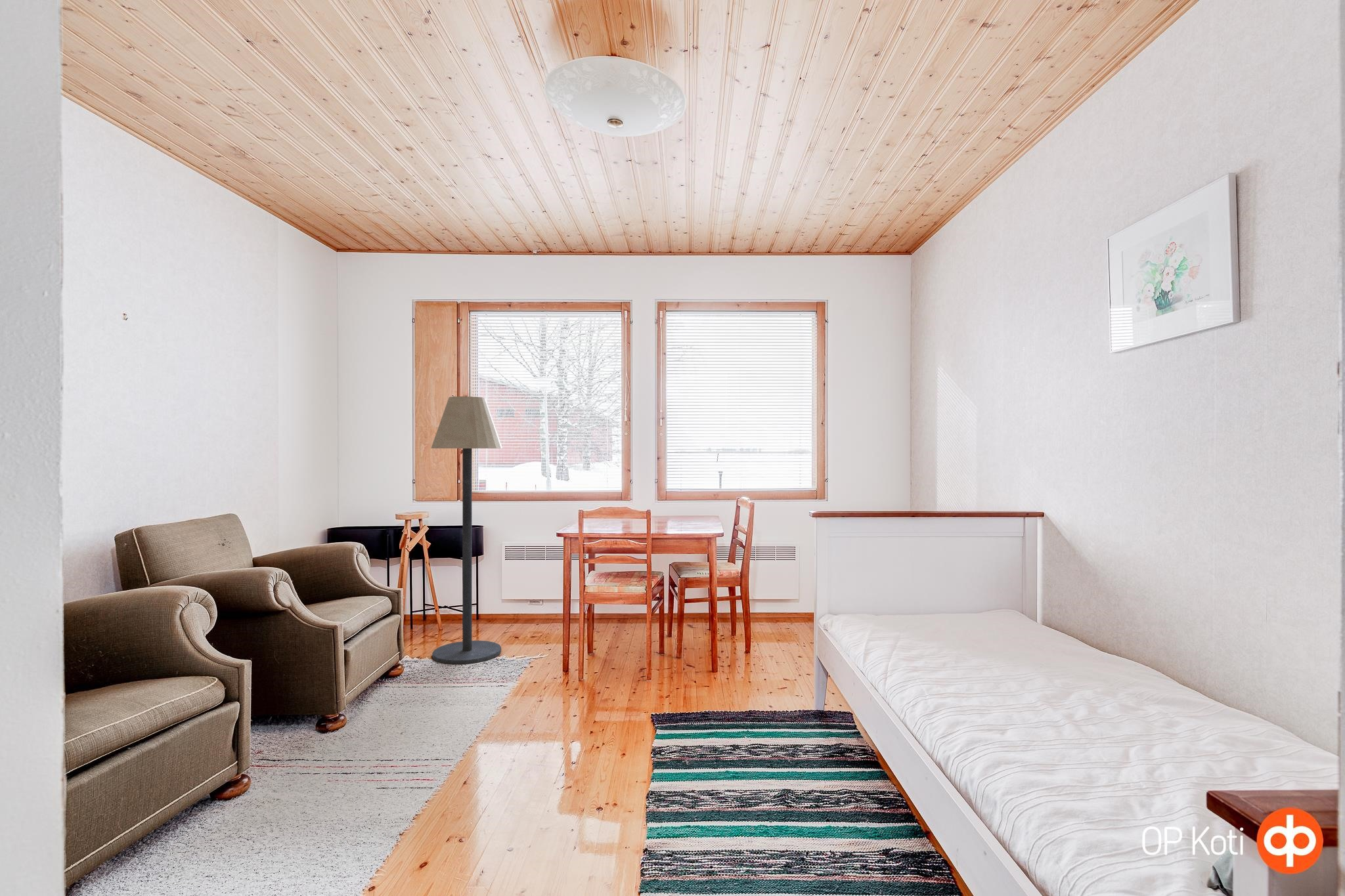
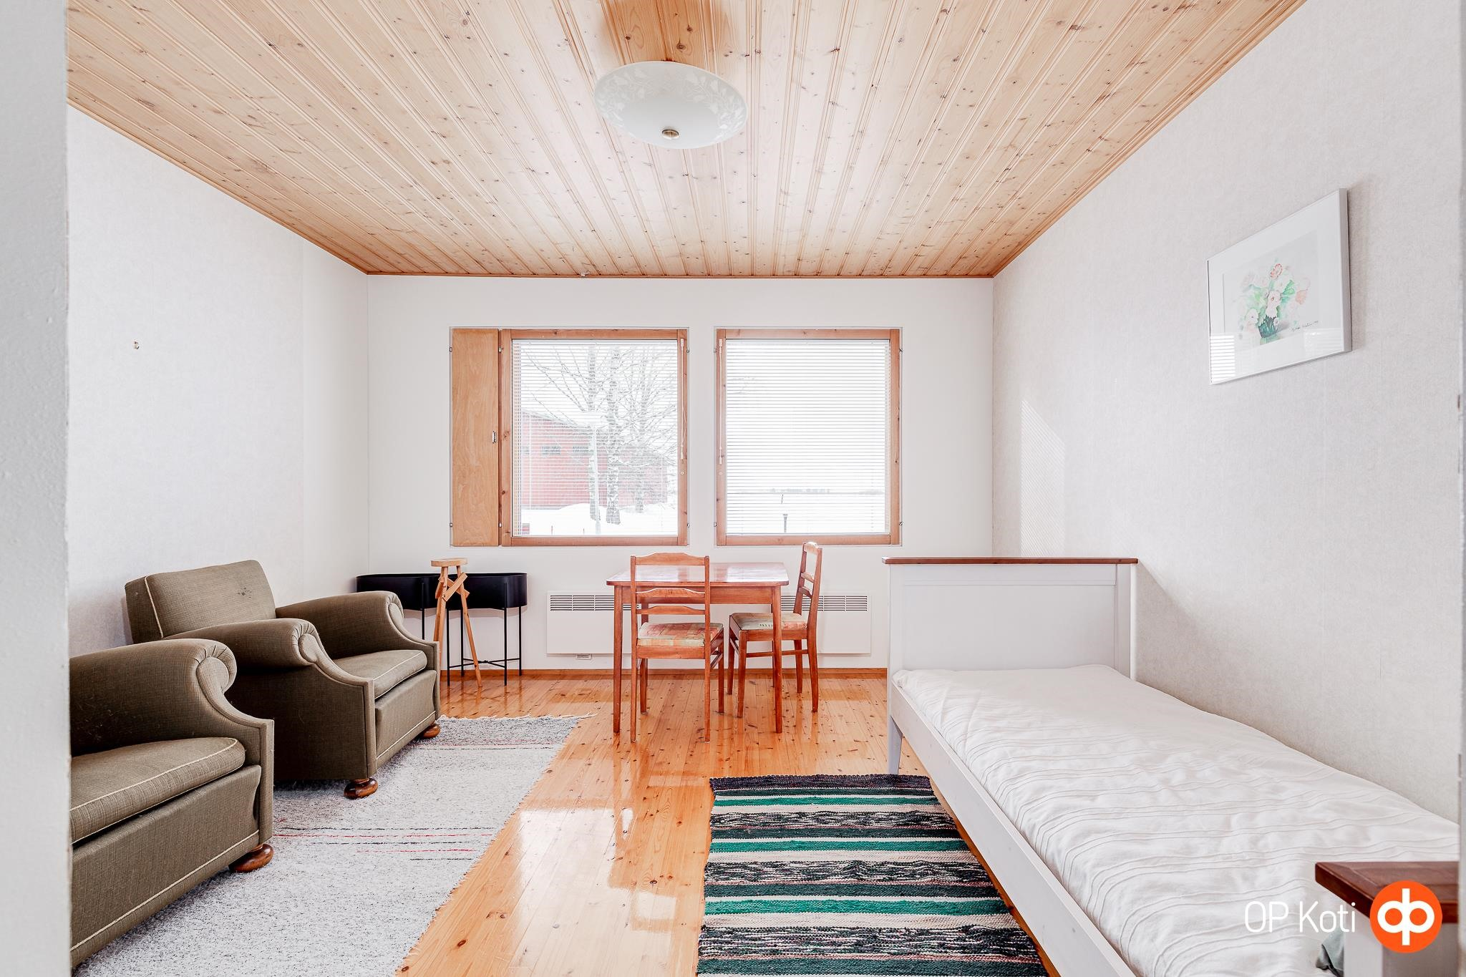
- floor lamp (467, 525)
